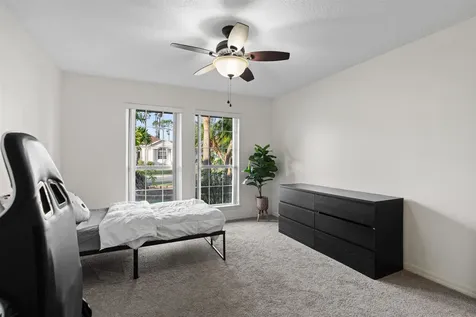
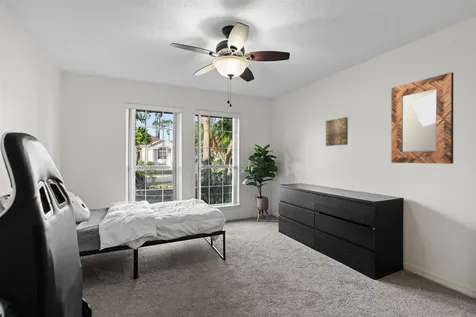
+ wall art (336, 132)
+ home mirror (419, 122)
